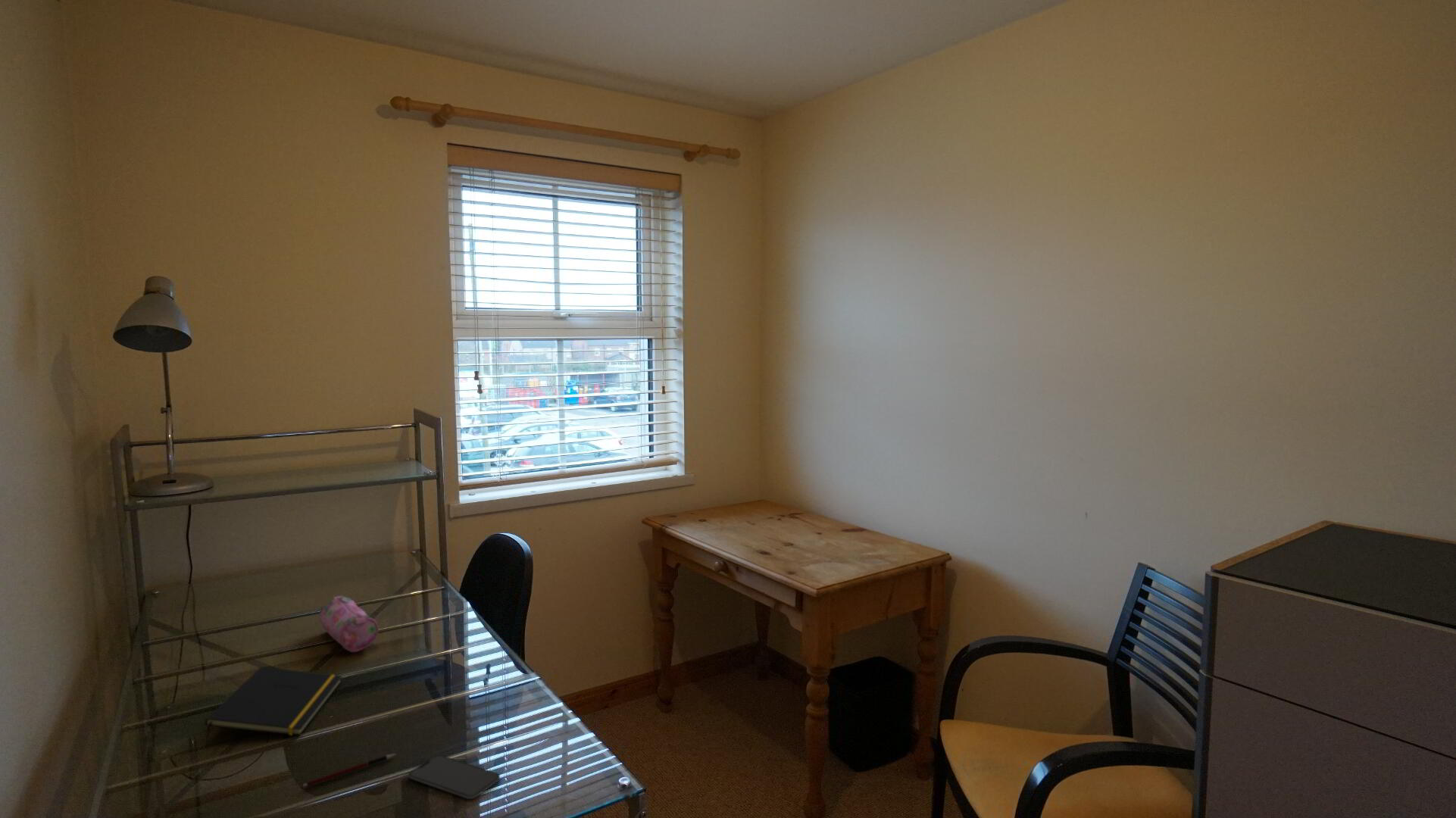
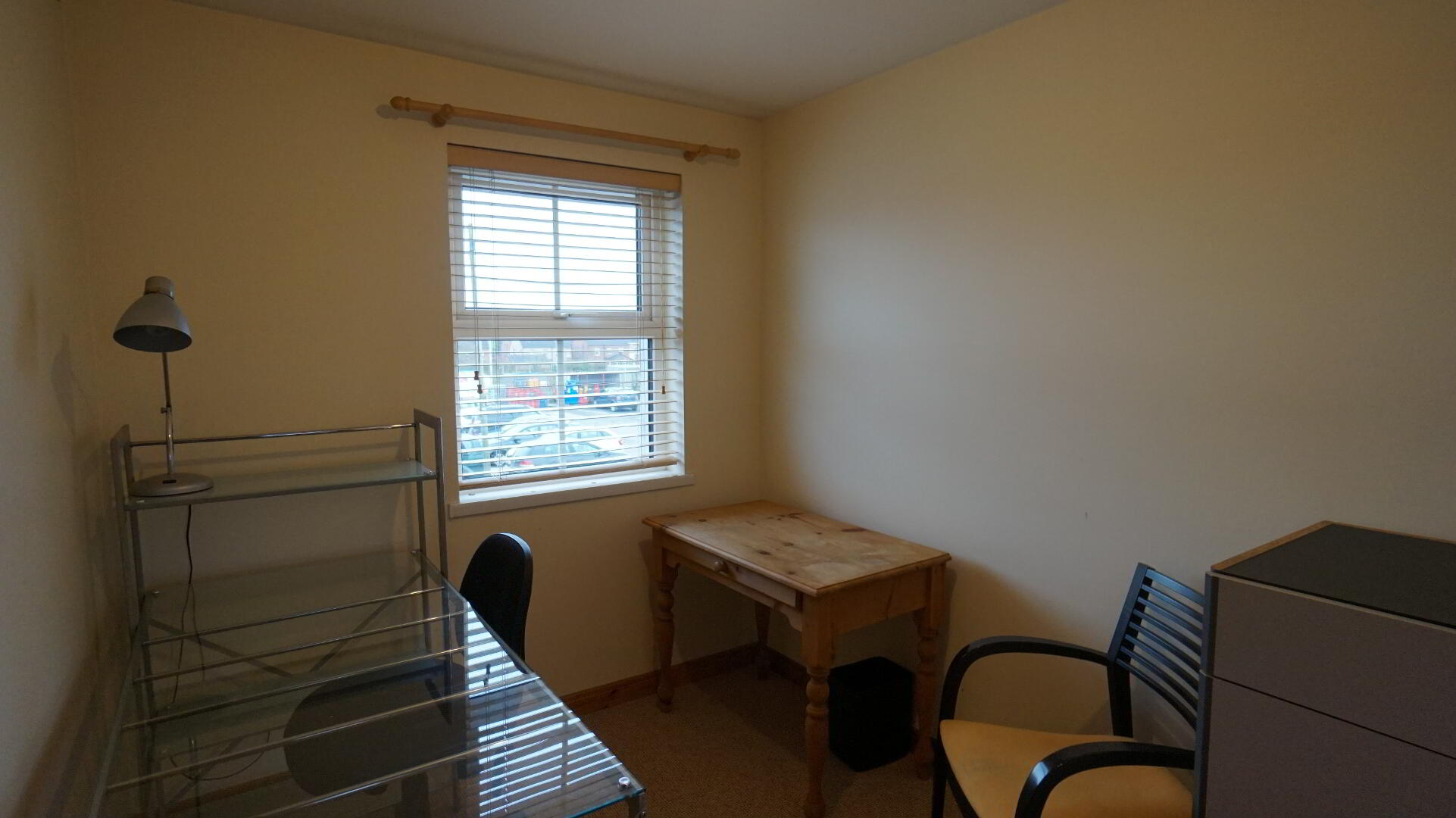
- smartphone (454, 776)
- pencil case (348, 622)
- pen (352, 769)
- notepad (279, 698)
